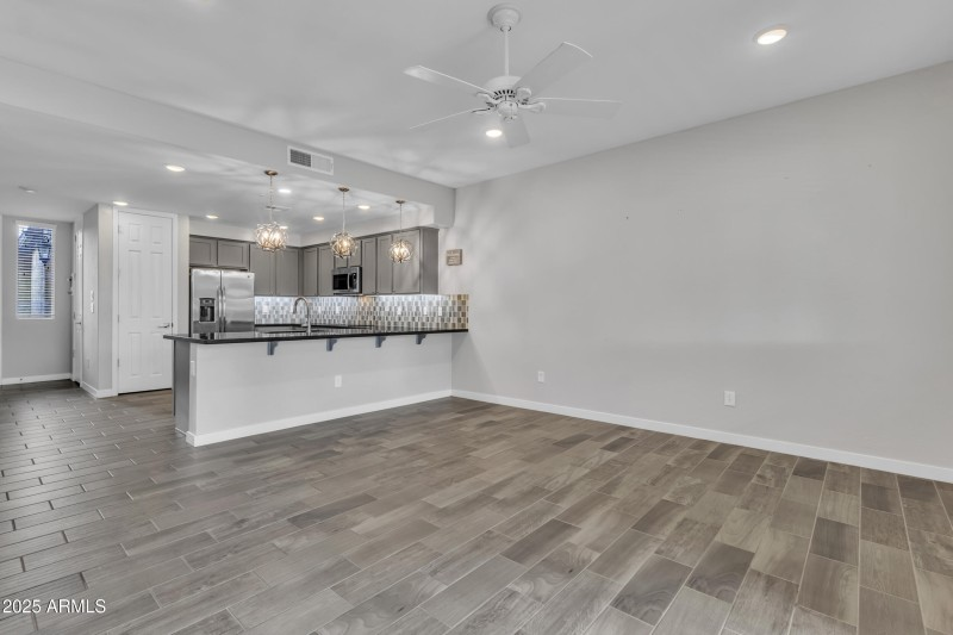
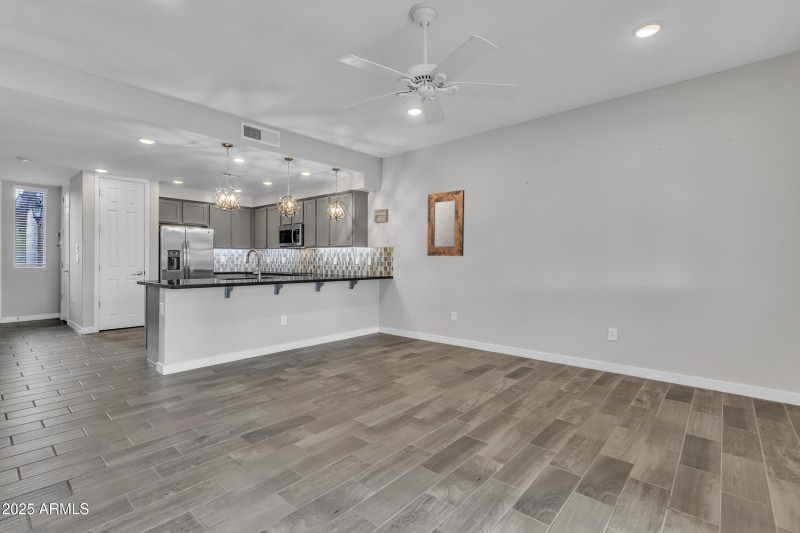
+ home mirror (445, 224)
